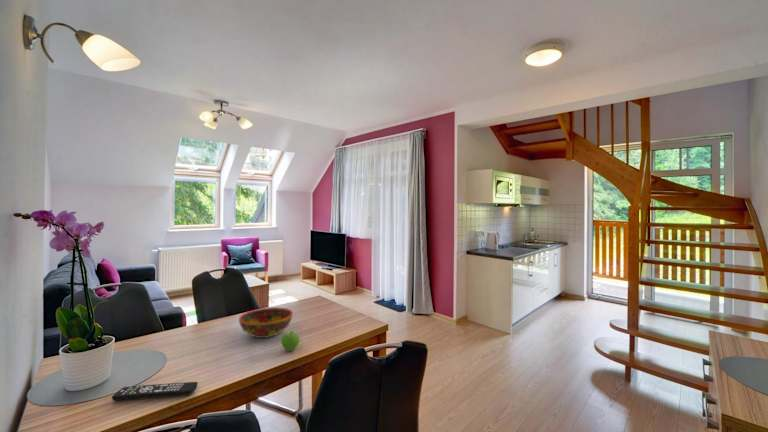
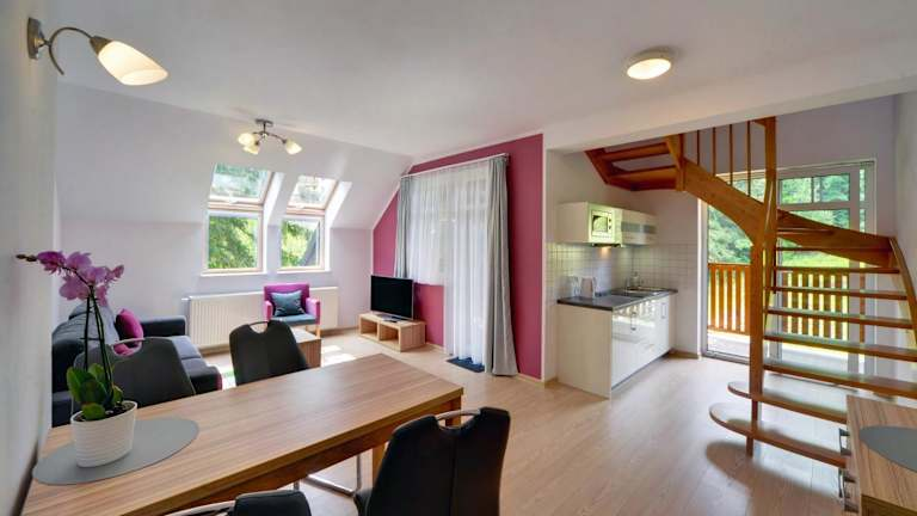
- remote control (156, 391)
- fruit (290, 341)
- bowl (266, 324)
